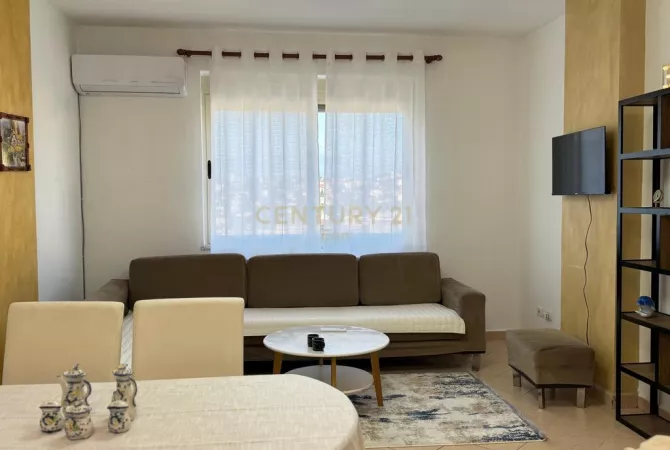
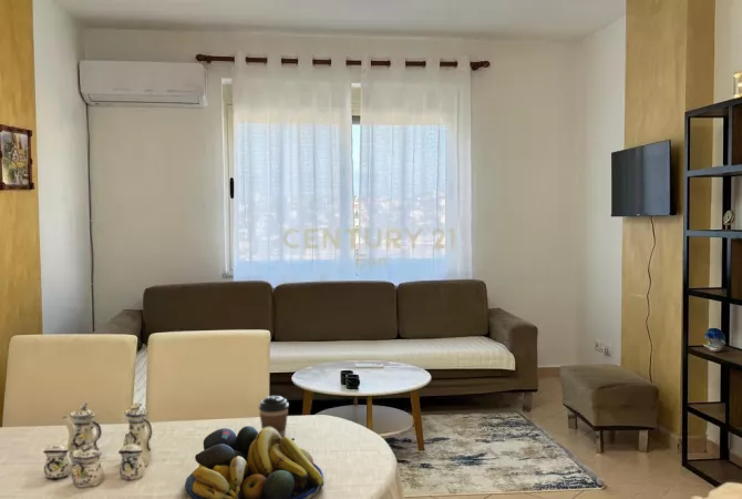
+ coffee cup (274, 415)
+ fruit bowl (256, 457)
